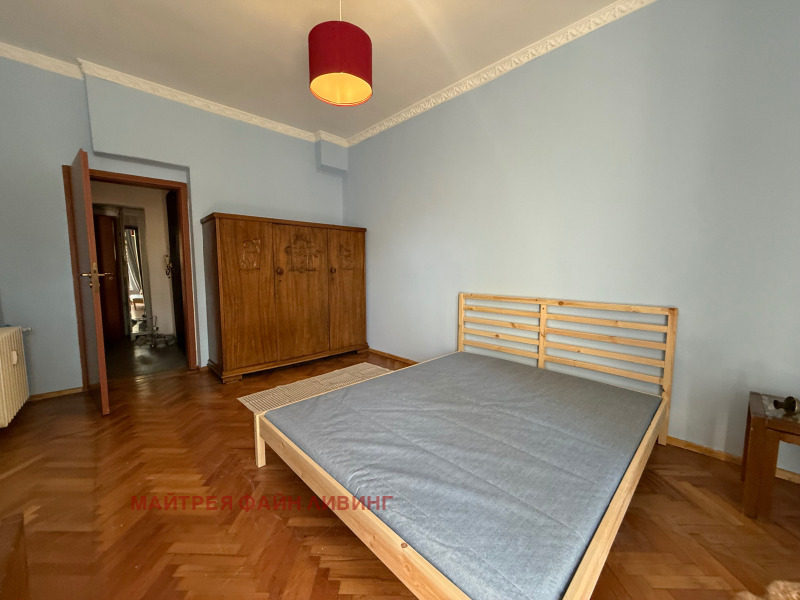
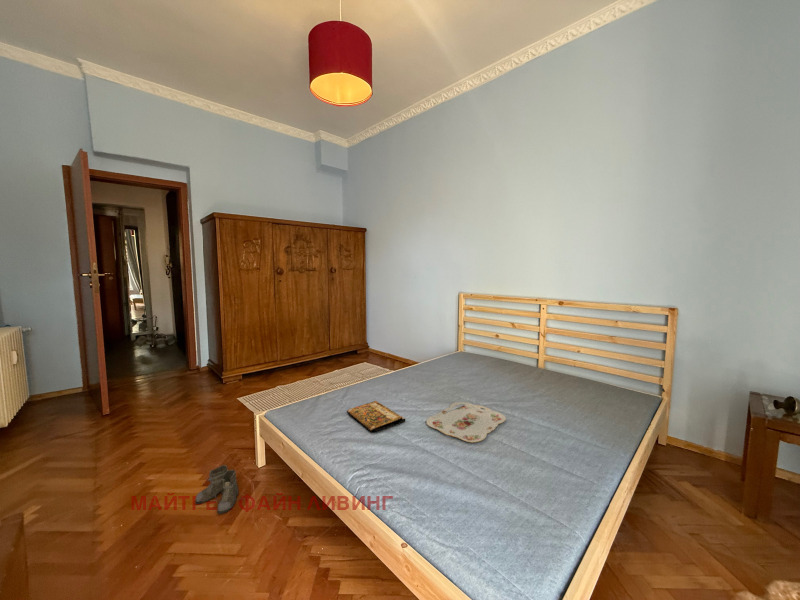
+ serving tray (466, 420)
+ book (375, 414)
+ boots (218, 486)
